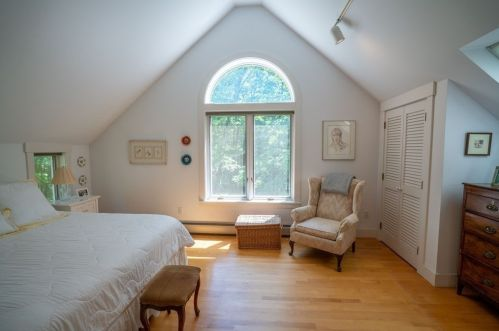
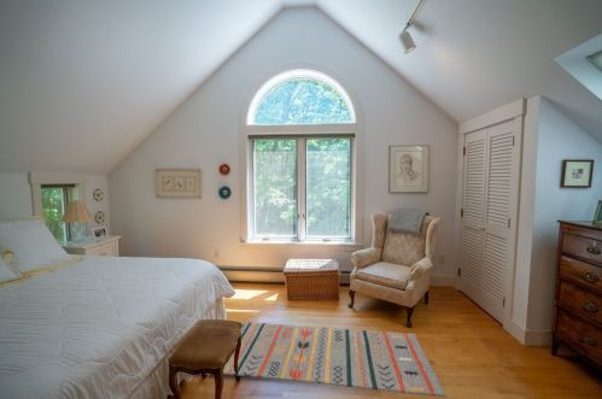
+ rug (275, 347)
